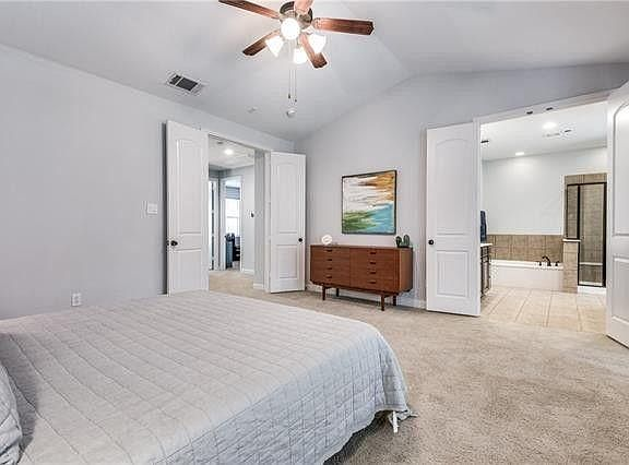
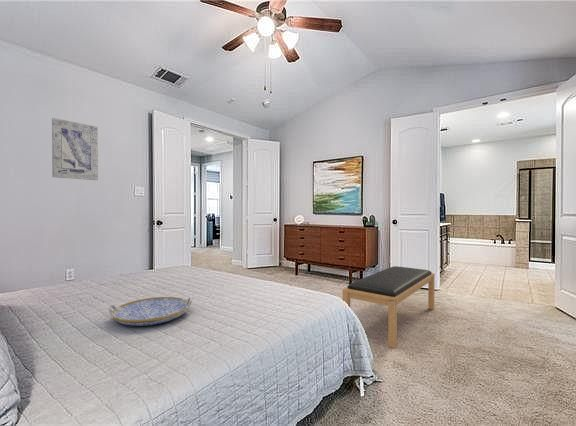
+ serving tray (152, 308)
+ bench (393, 297)
+ wall art (76, 150)
